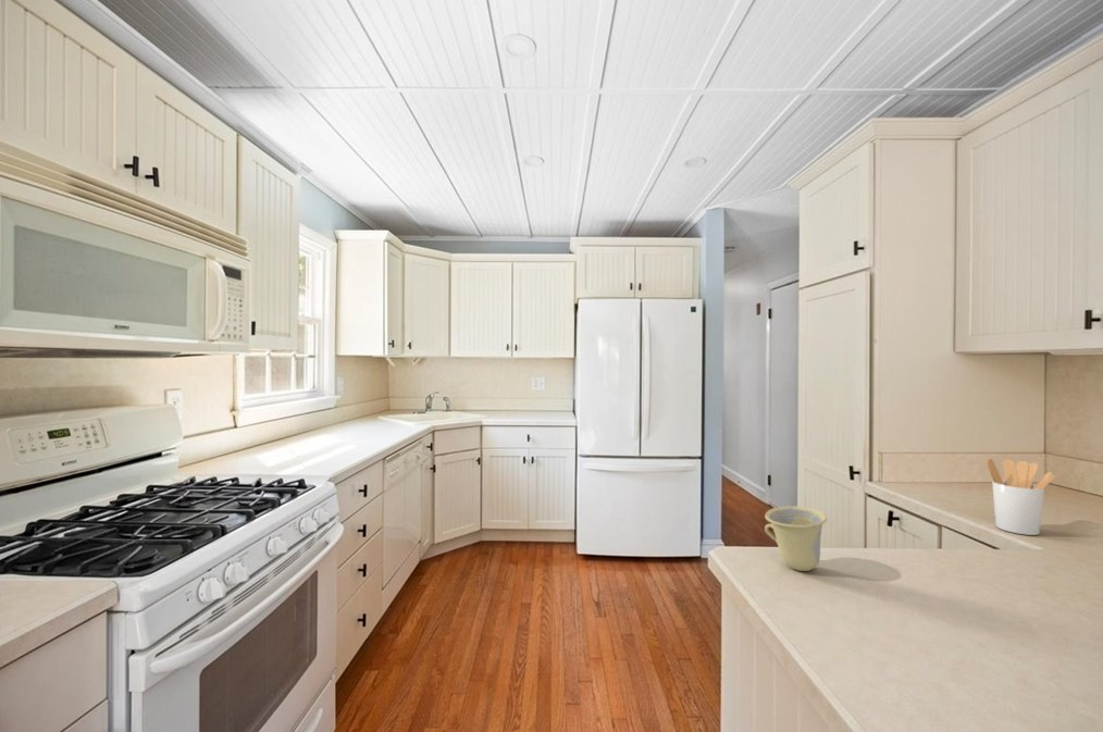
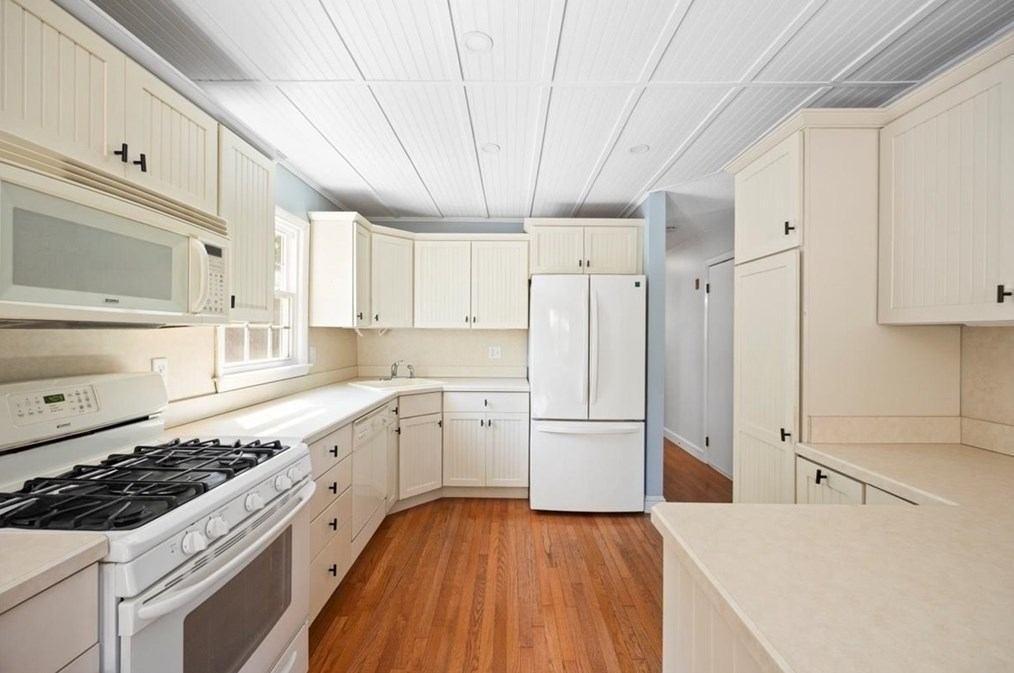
- cup (794, 539)
- utensil holder (1017, 494)
